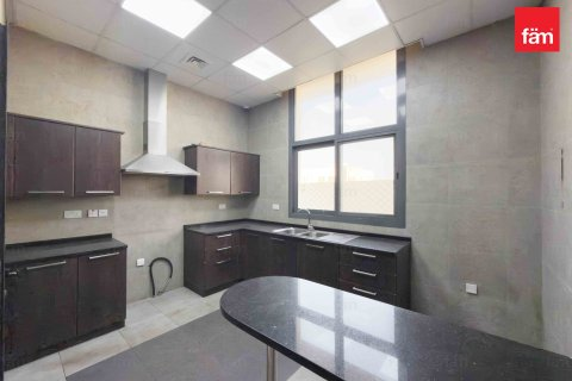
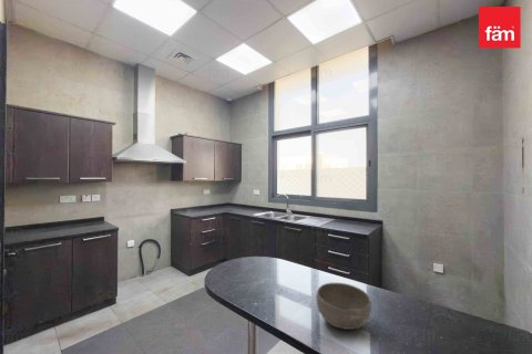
+ bowl (342, 308)
